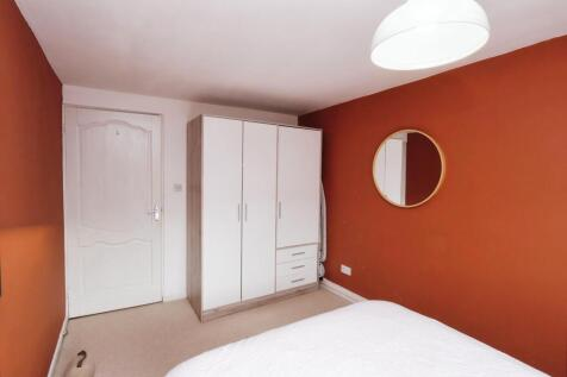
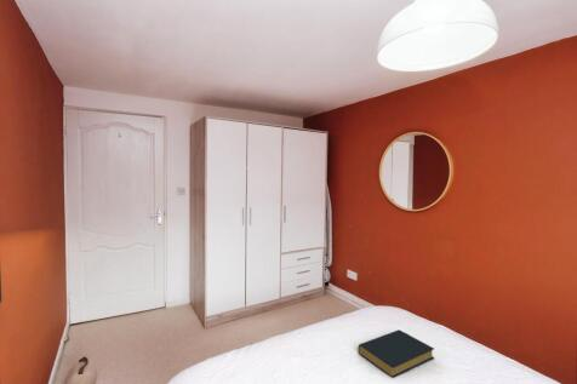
+ hardback book (395, 350)
